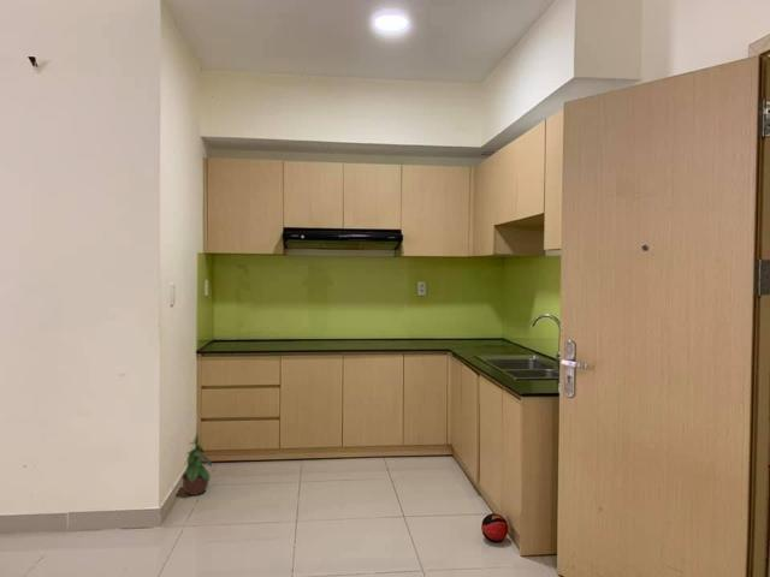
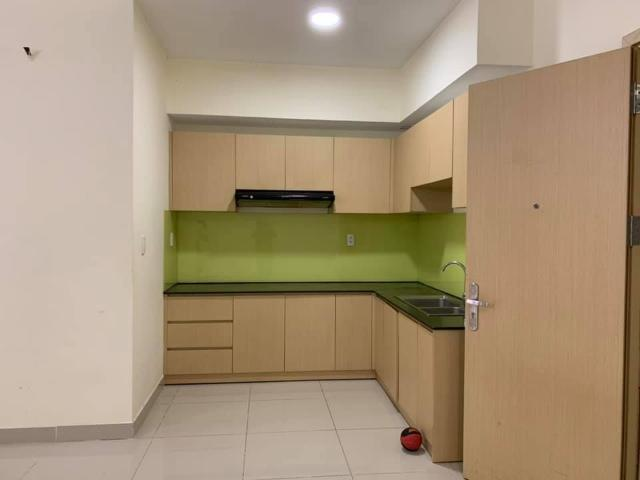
- potted plant (197, 463)
